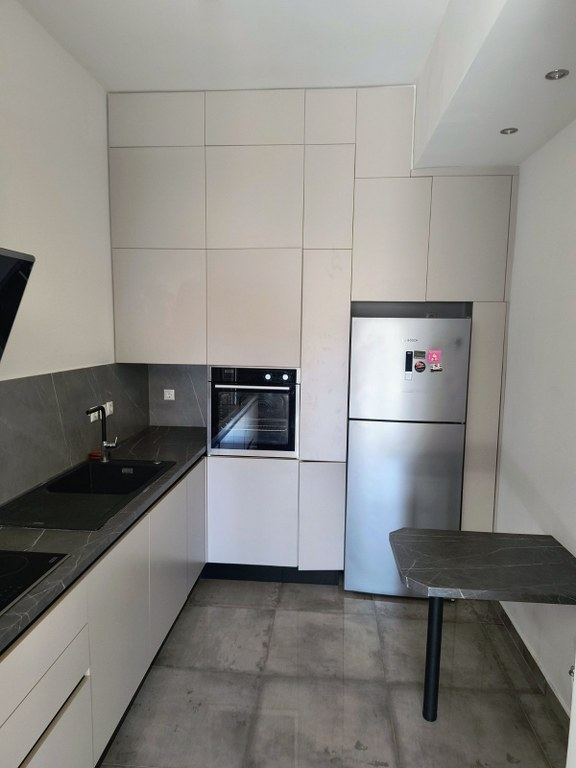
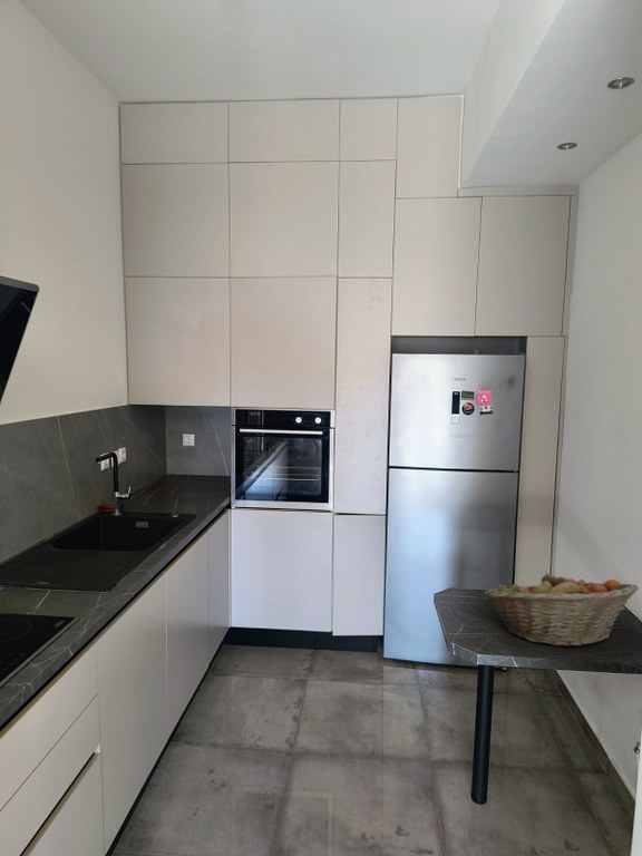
+ fruit basket (558, 601)
